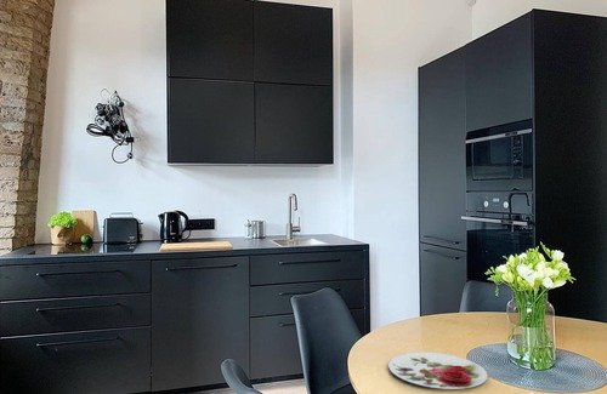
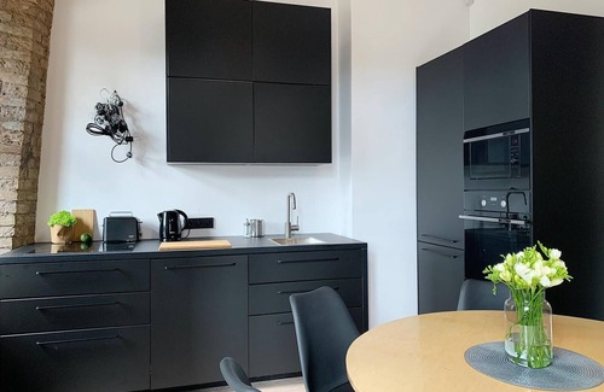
- plate (436, 367)
